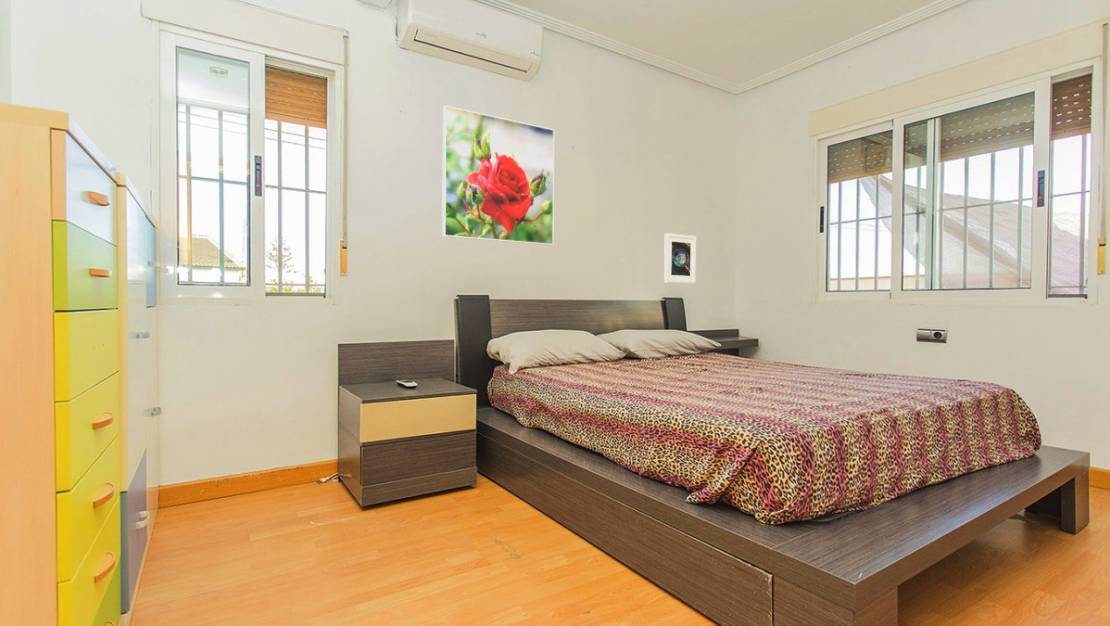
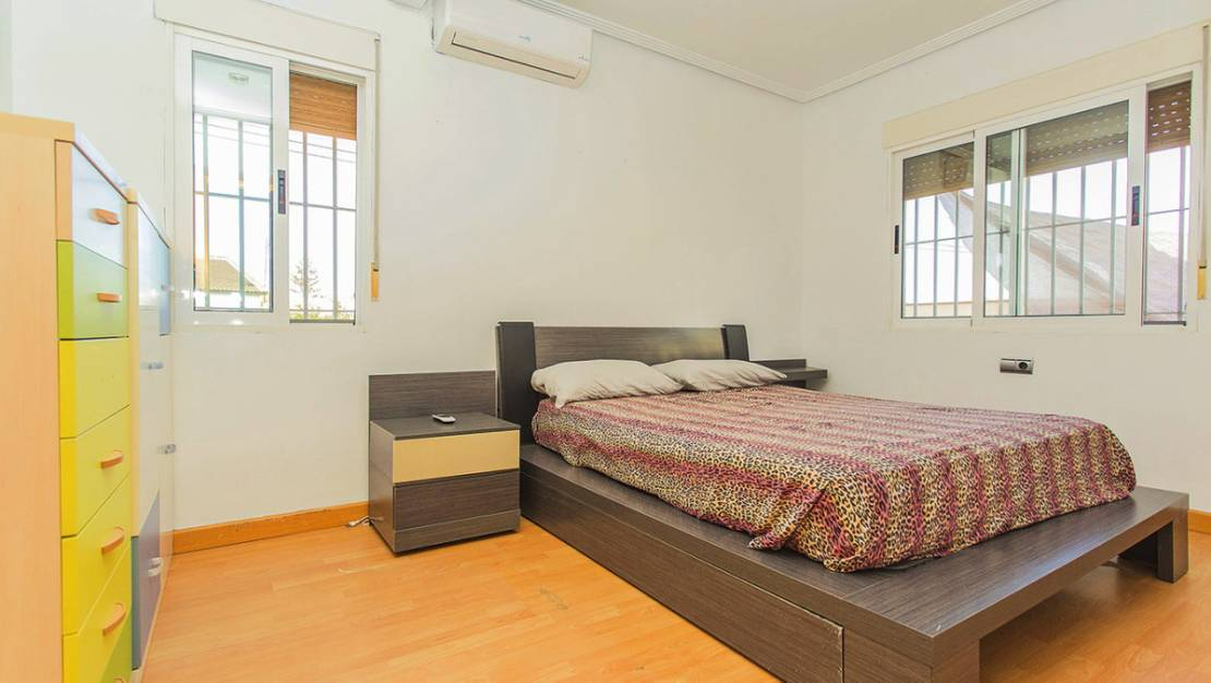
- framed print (680, 258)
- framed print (501, 179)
